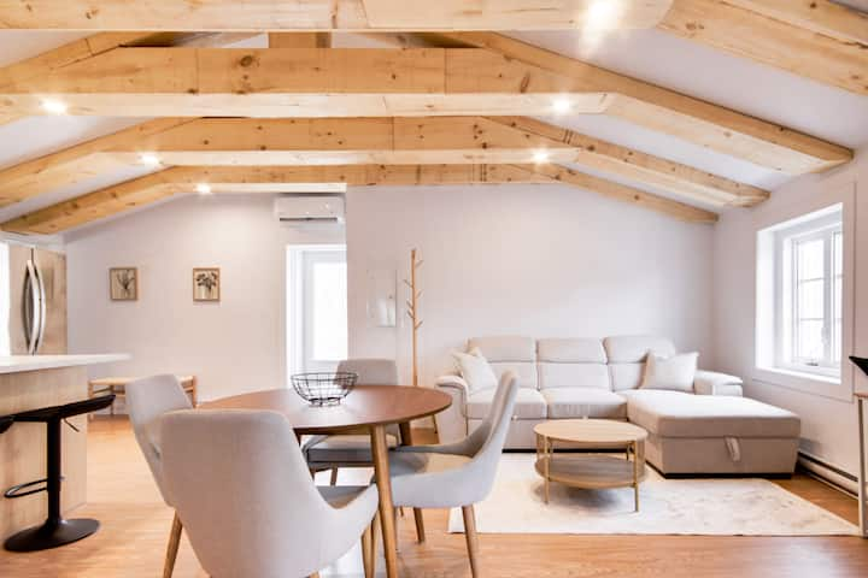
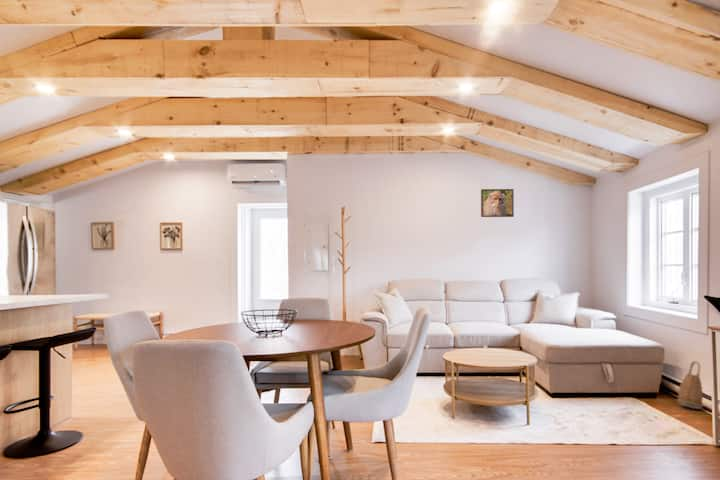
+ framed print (497, 203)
+ basket (690, 385)
